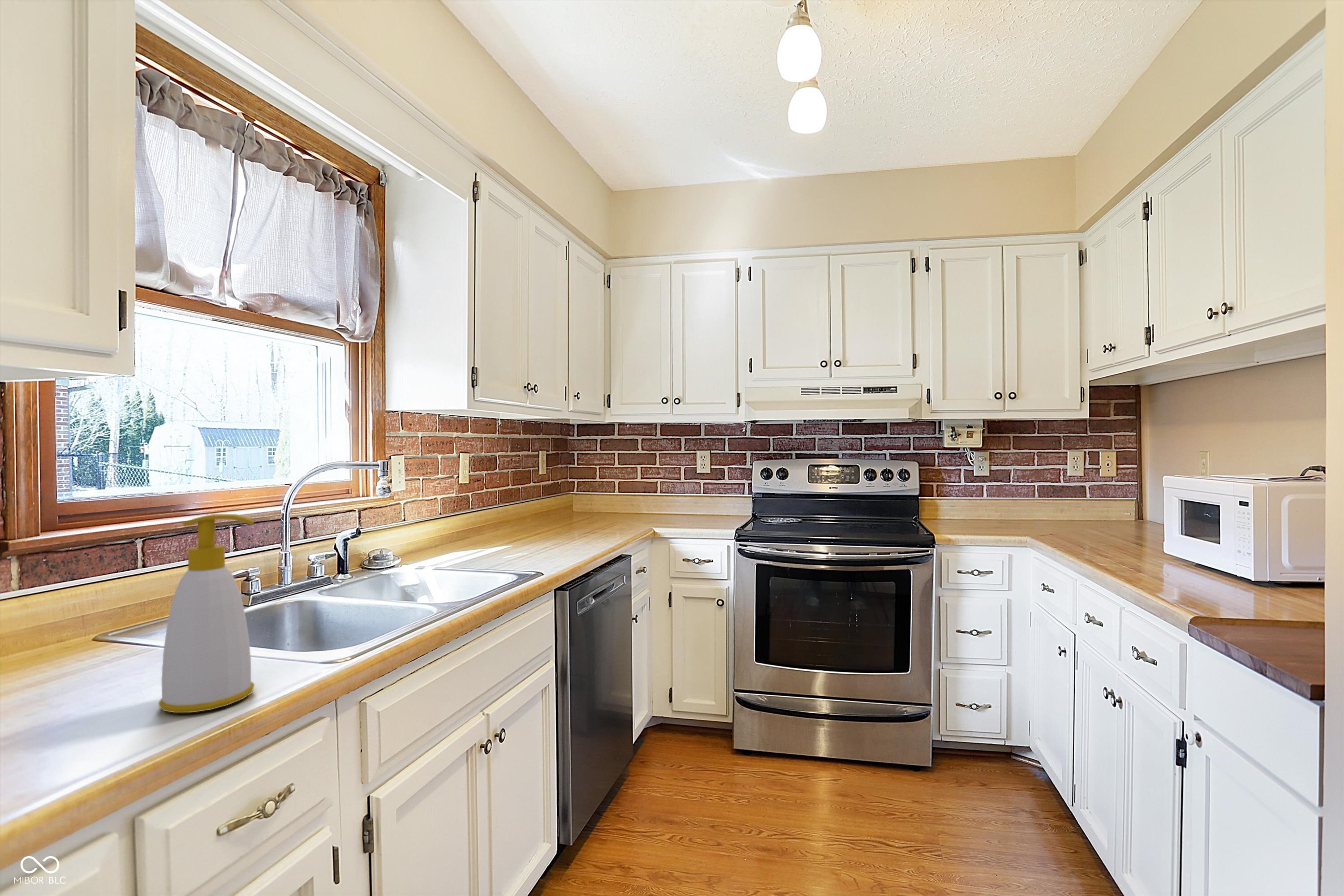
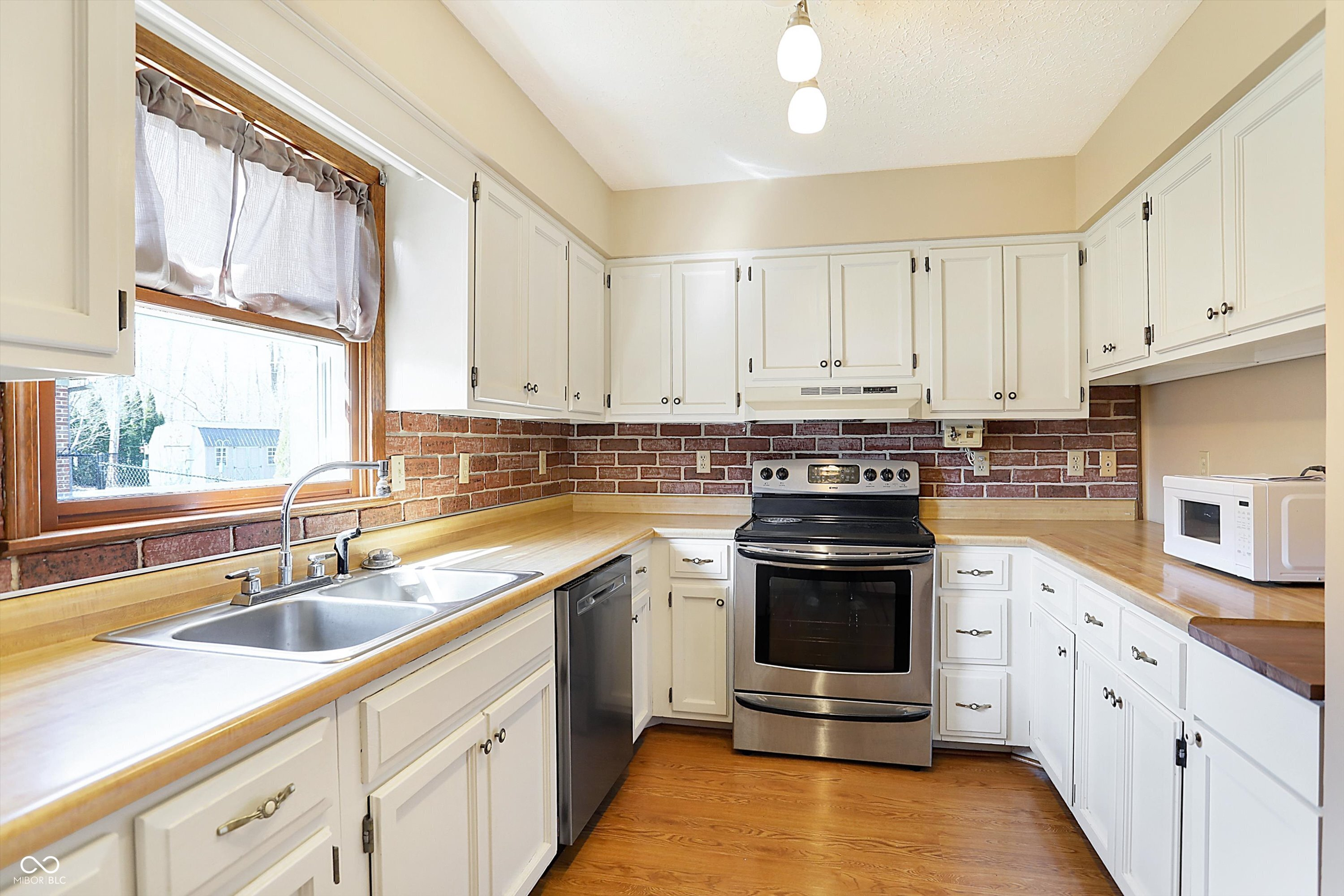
- soap bottle (208, 607)
